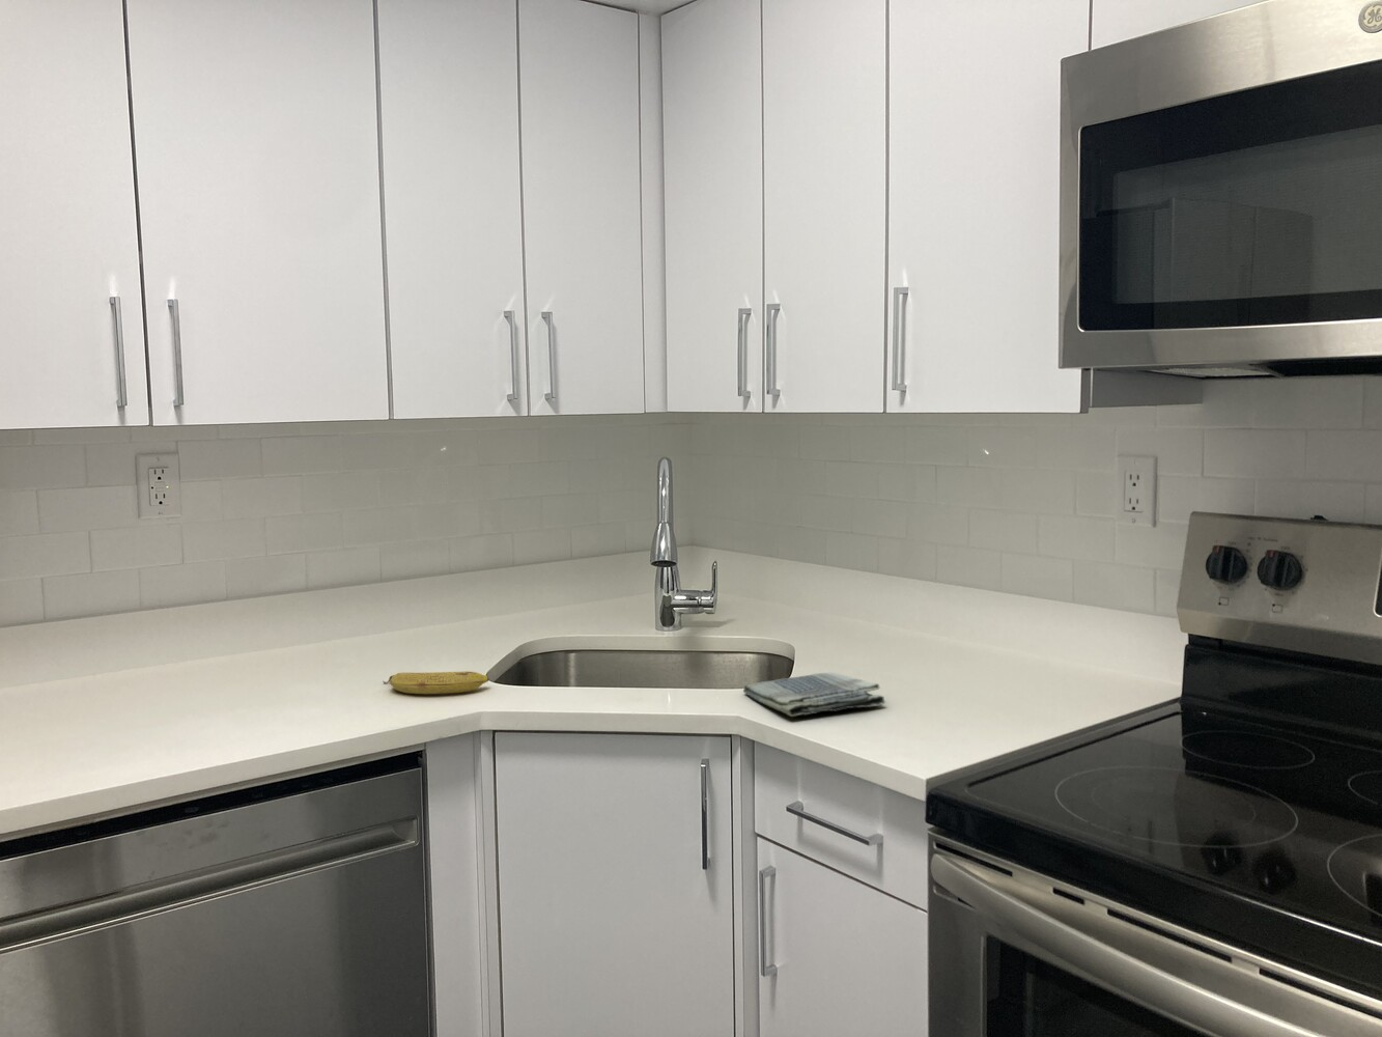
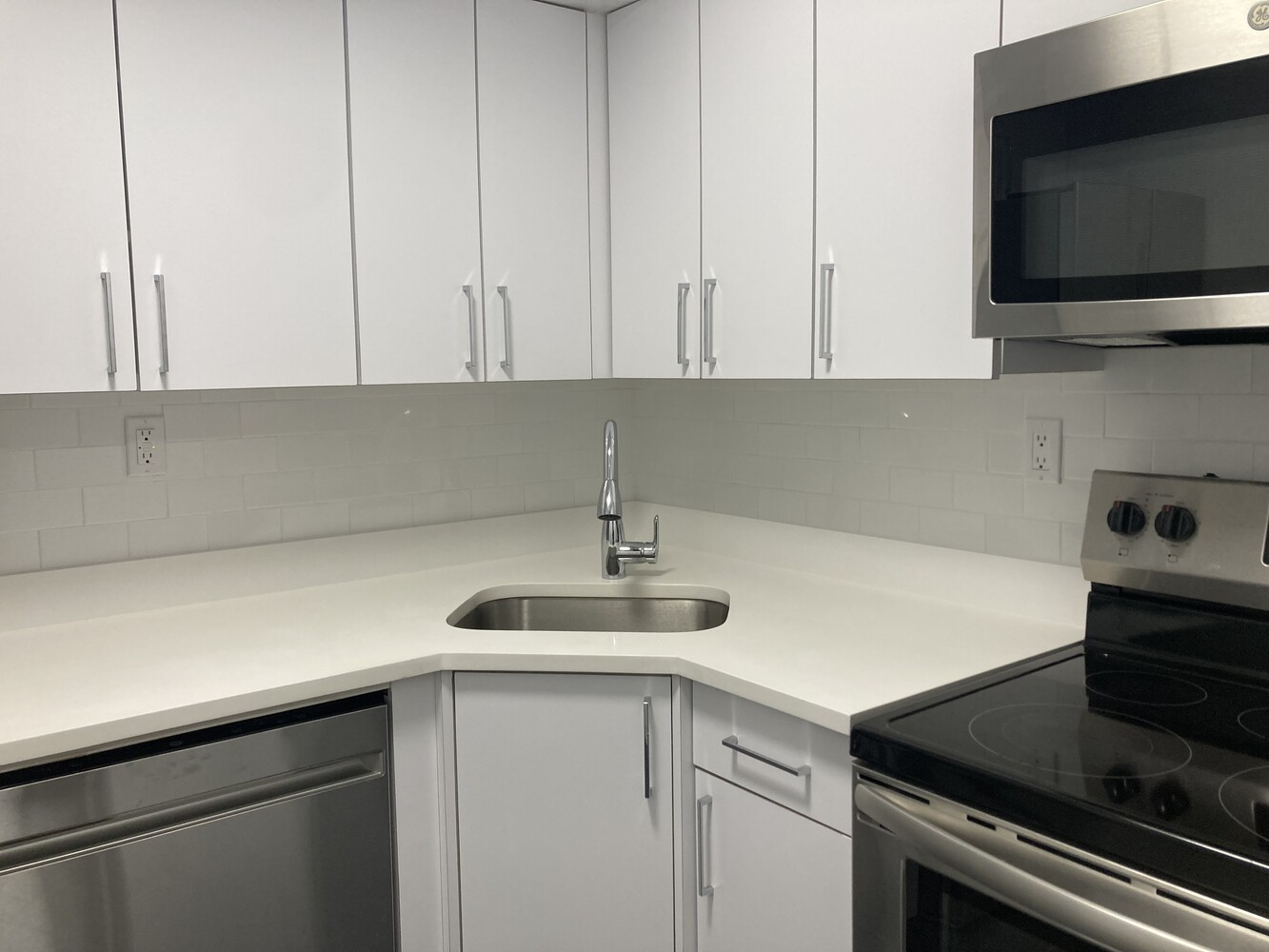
- dish towel (812, 691)
- fruit (430, 680)
